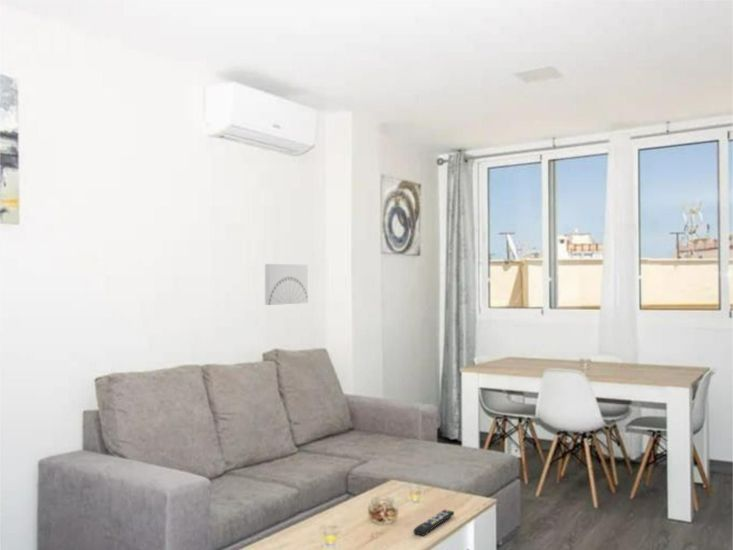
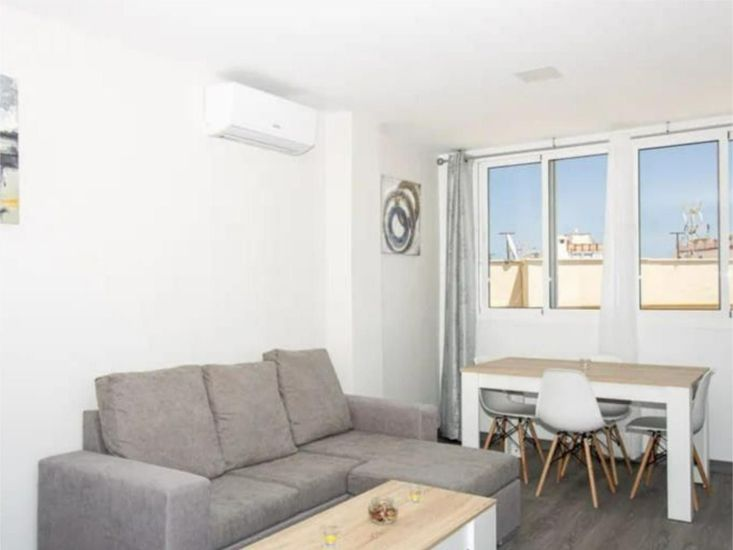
- remote control (434, 521)
- wall art (287, 284)
